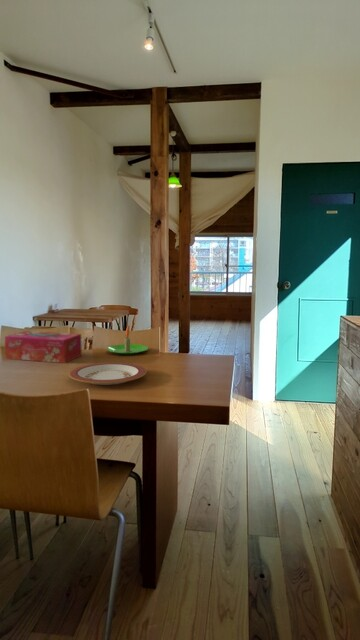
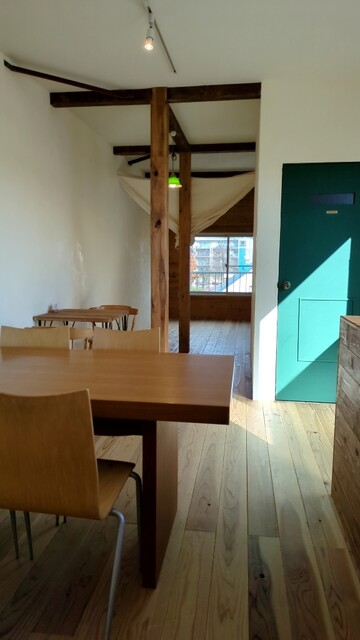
- candle (127, 338)
- tissue box (44, 346)
- plate (108, 374)
